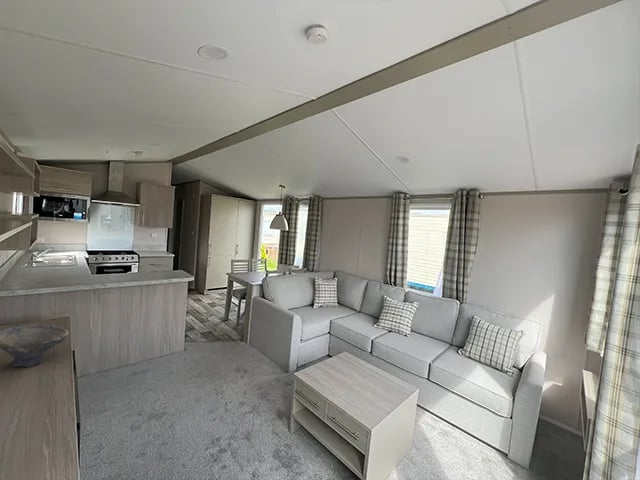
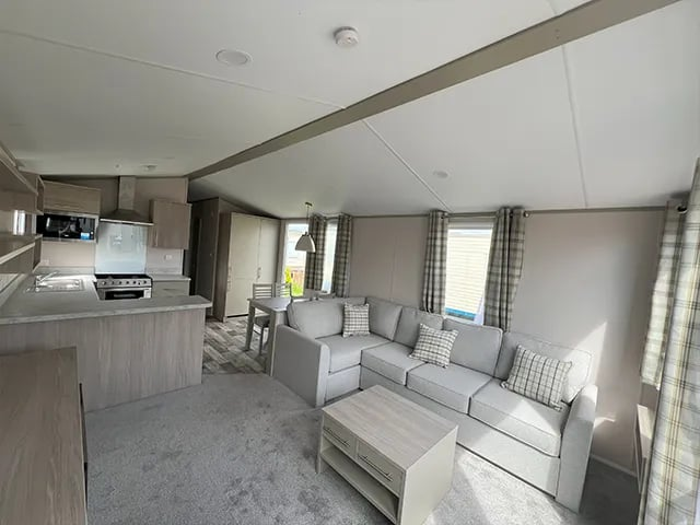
- bowl (31, 346)
